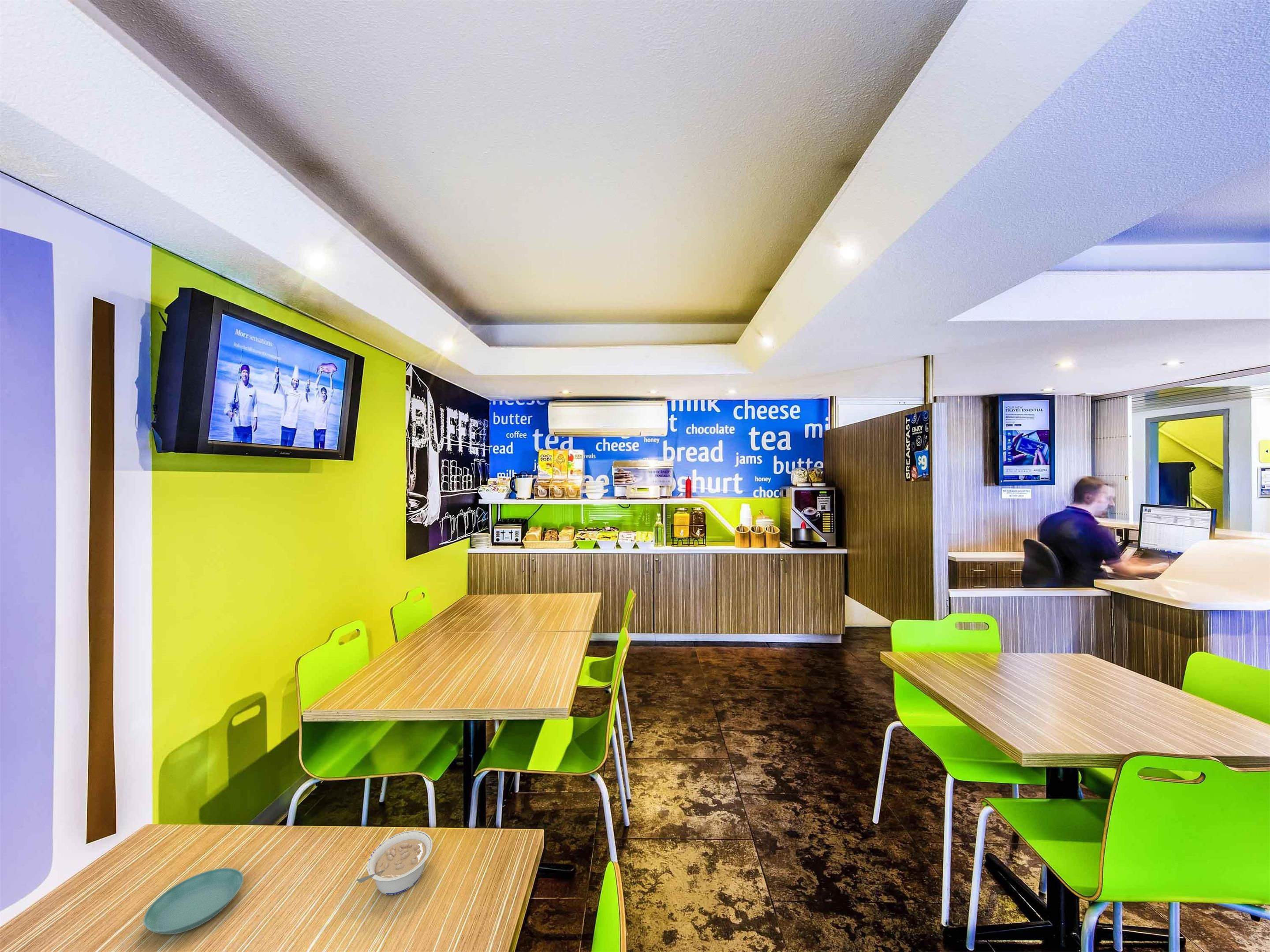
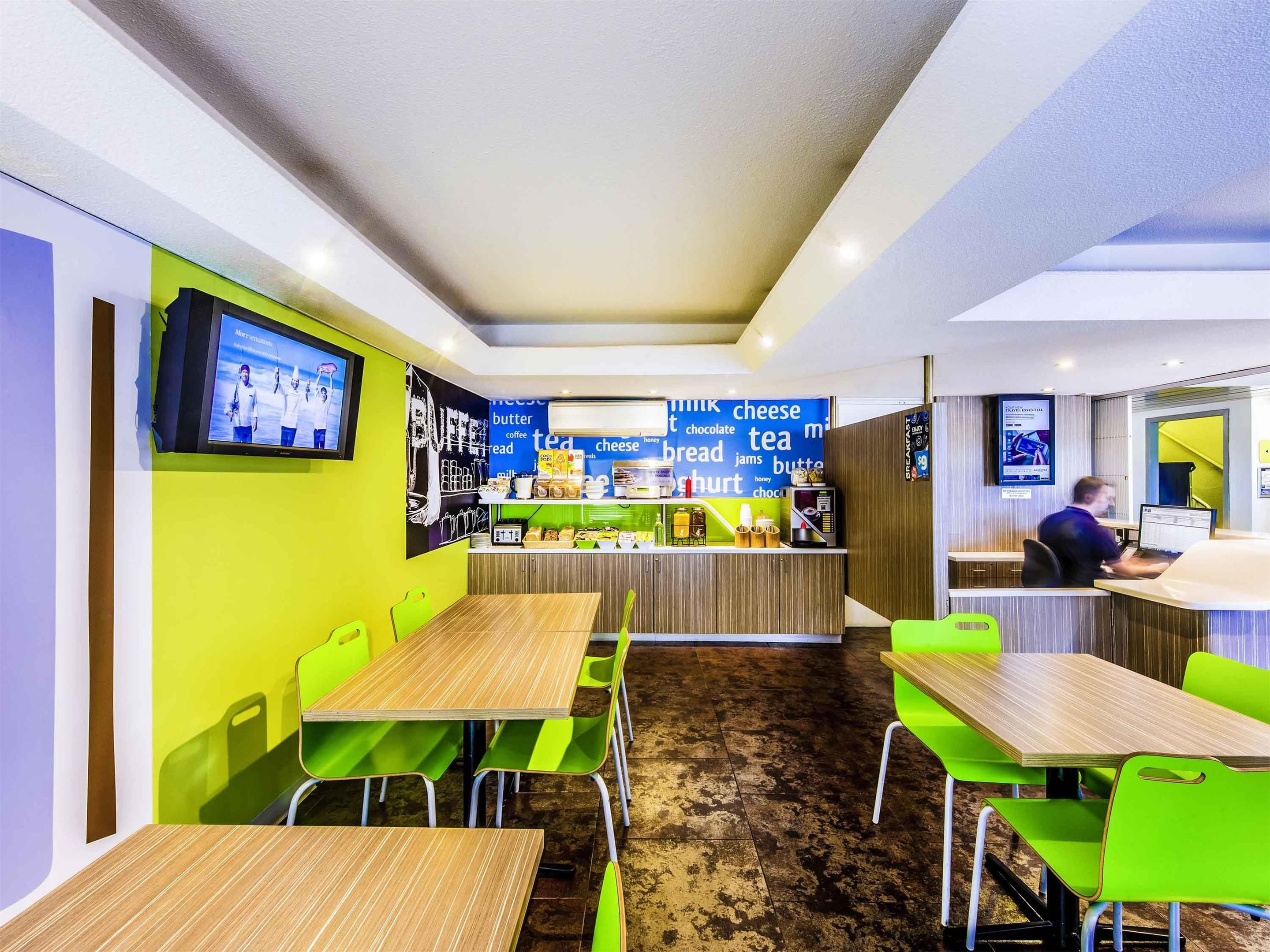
- saucer (196, 903)
- legume (400, 865)
